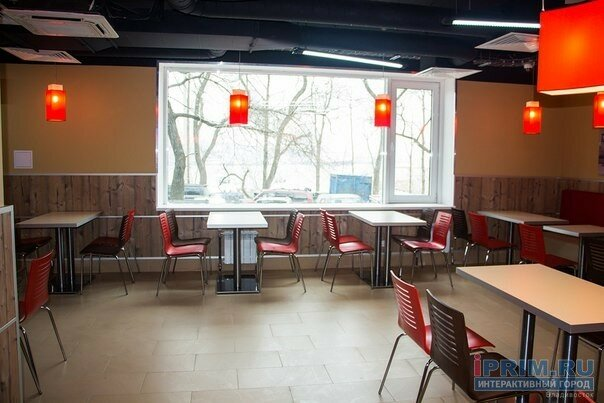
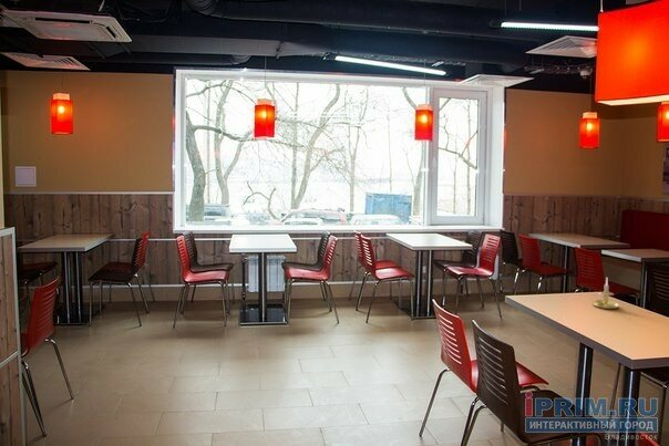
+ candle holder (606, 291)
